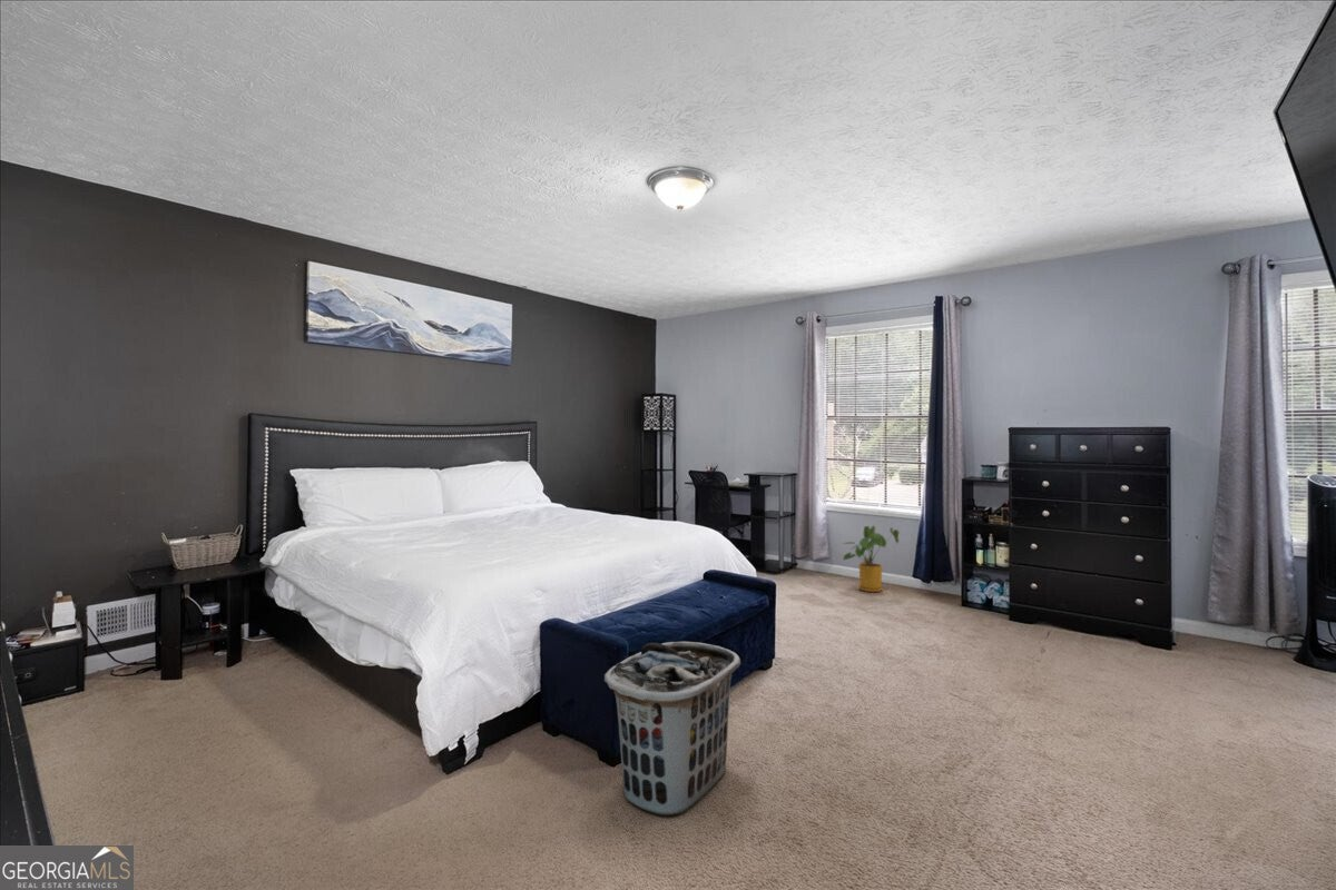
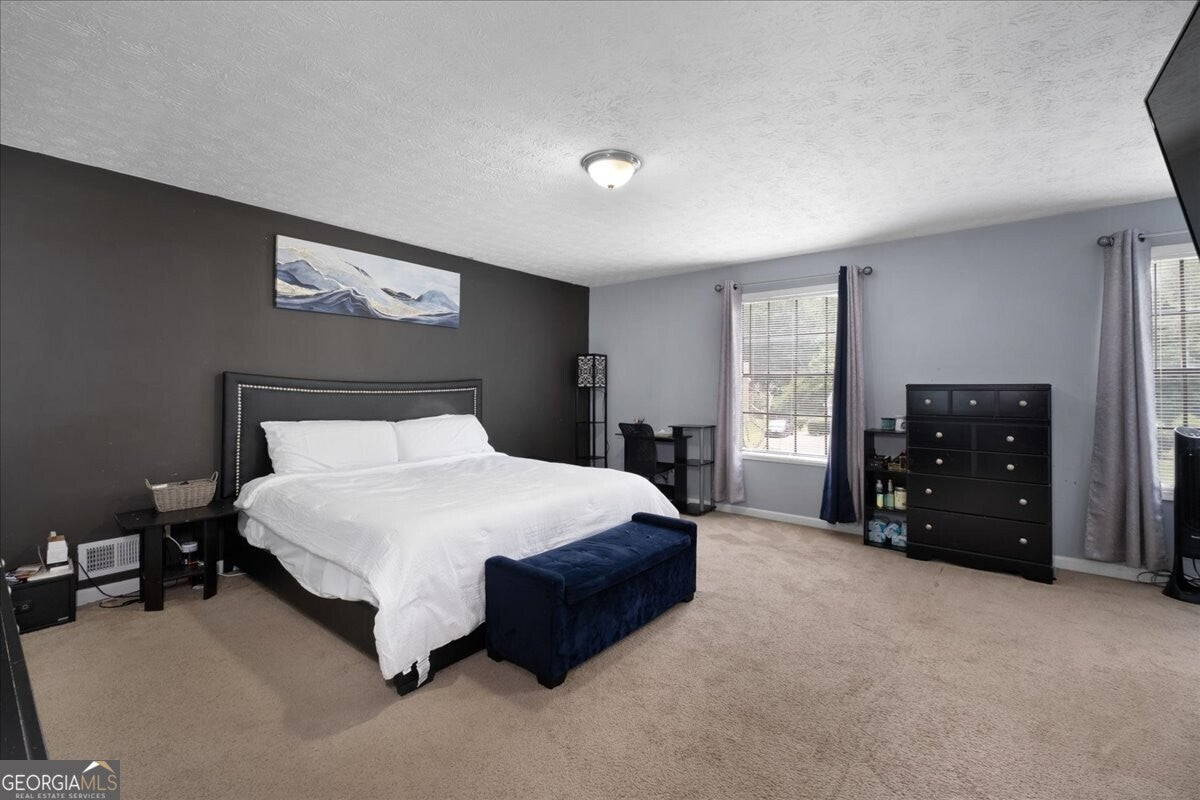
- clothes hamper (675, 711)
- house plant (868, 557)
